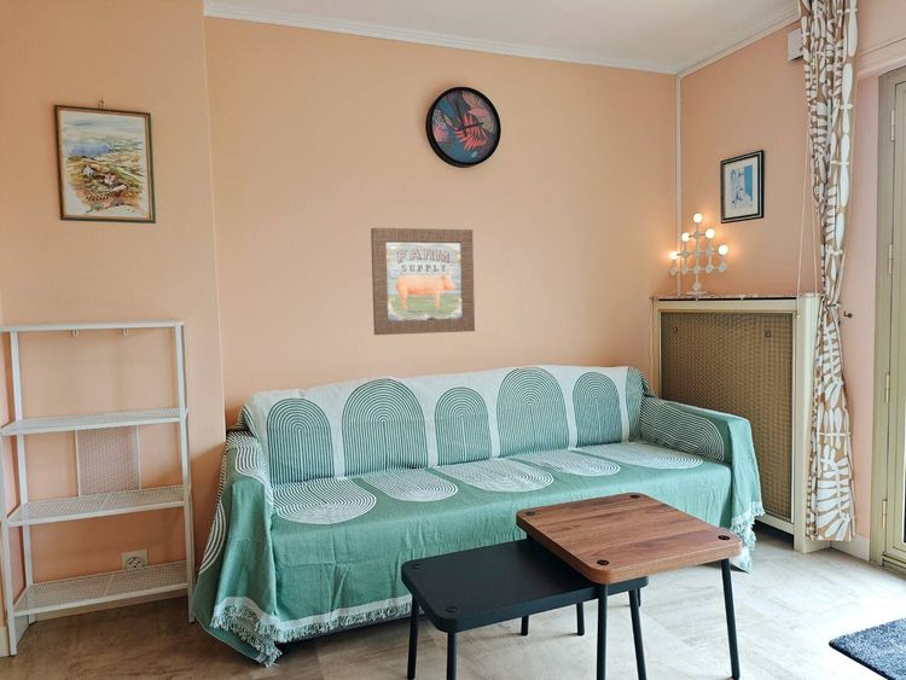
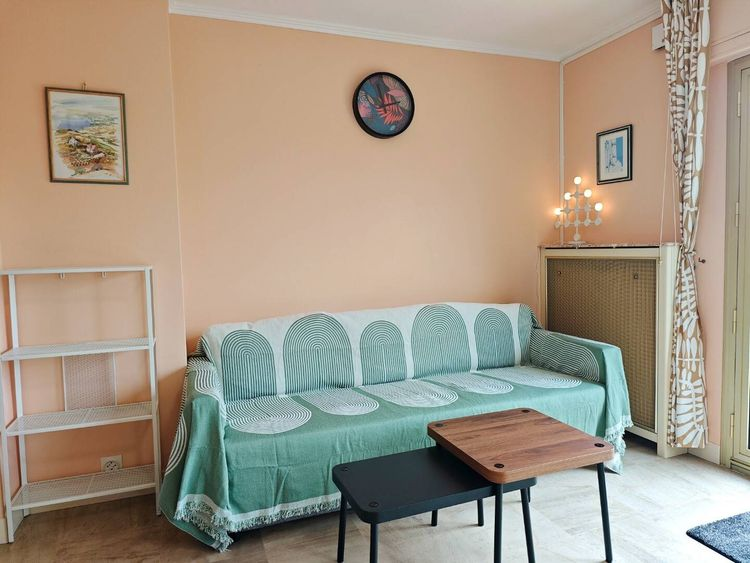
- wall art (424, 280)
